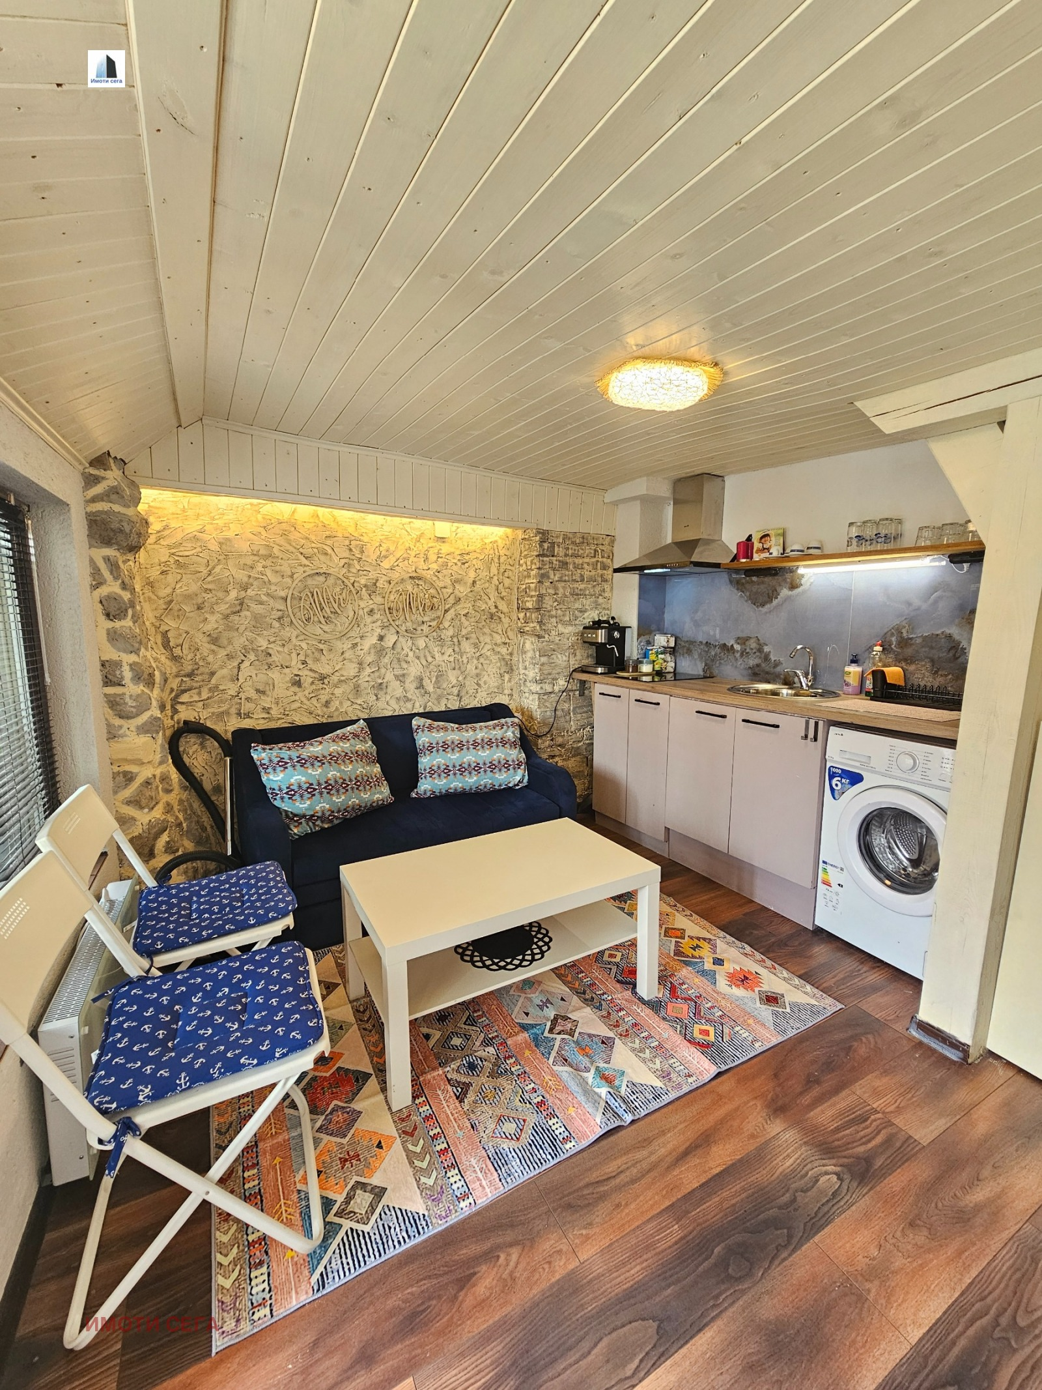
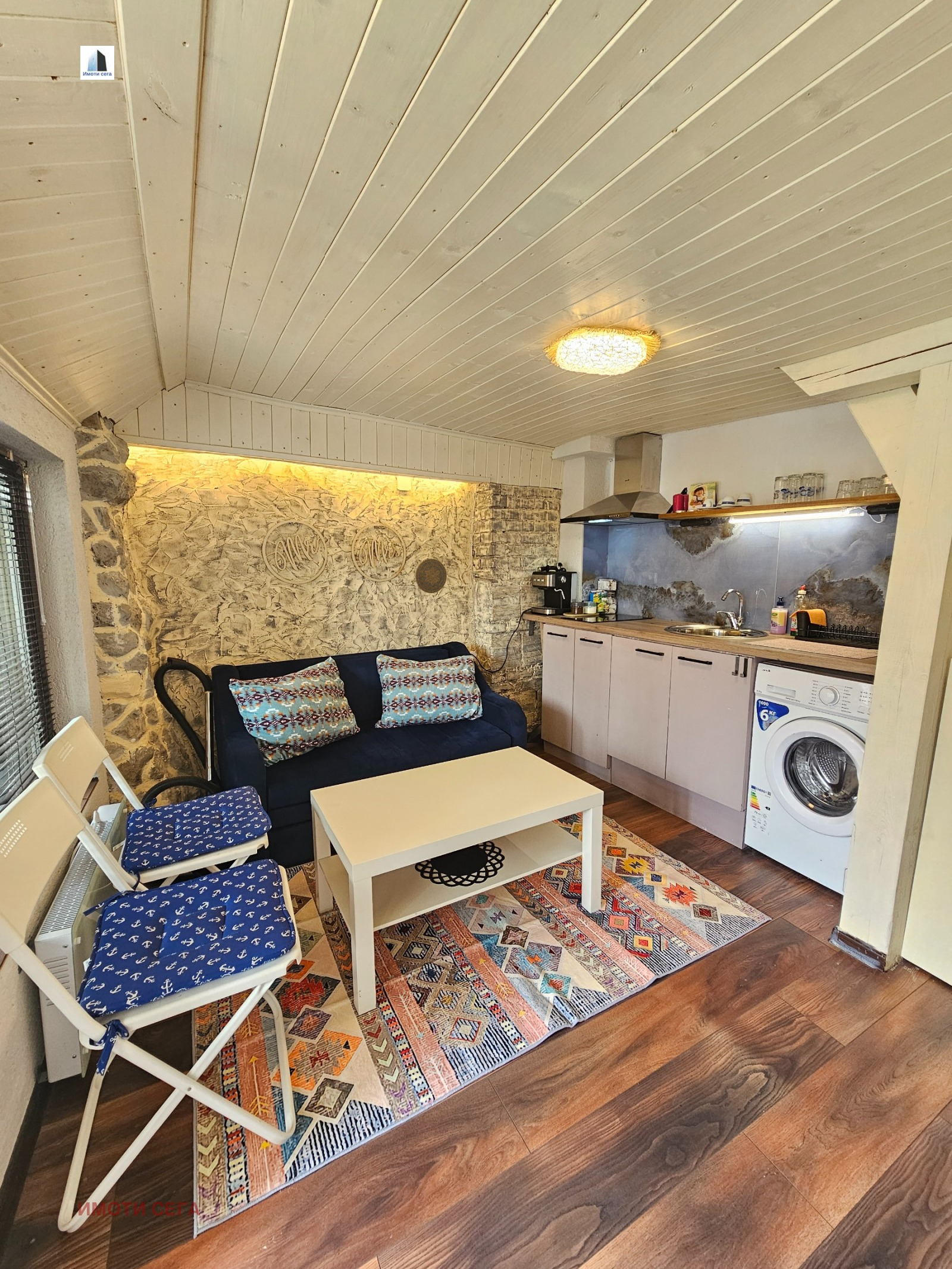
+ decorative plate (432, 576)
